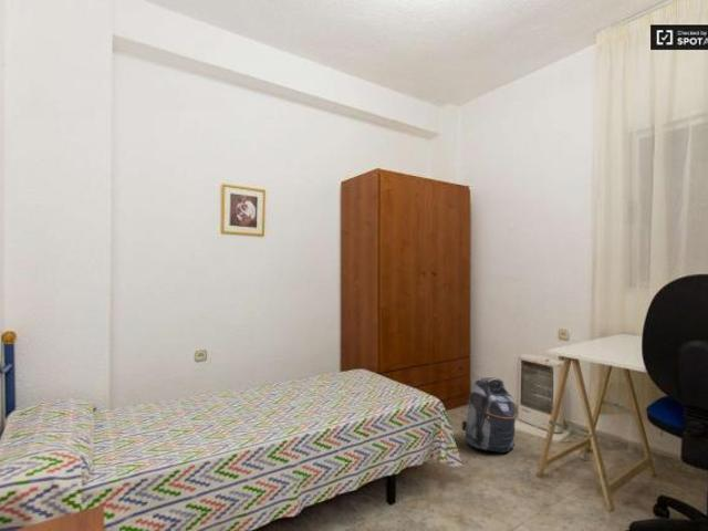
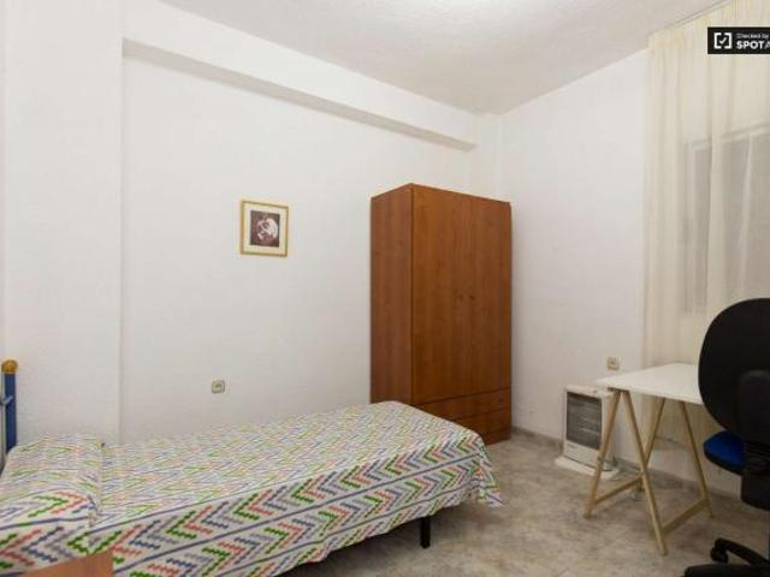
- backpack (491, 410)
